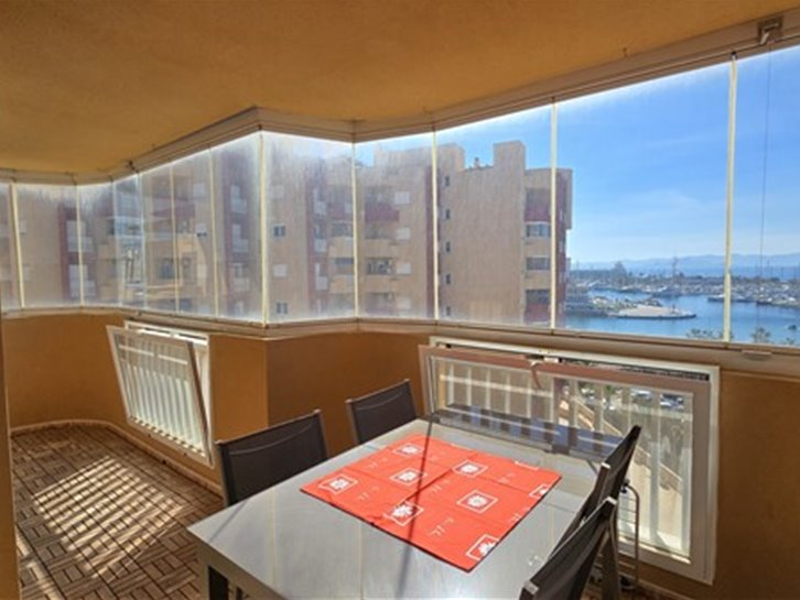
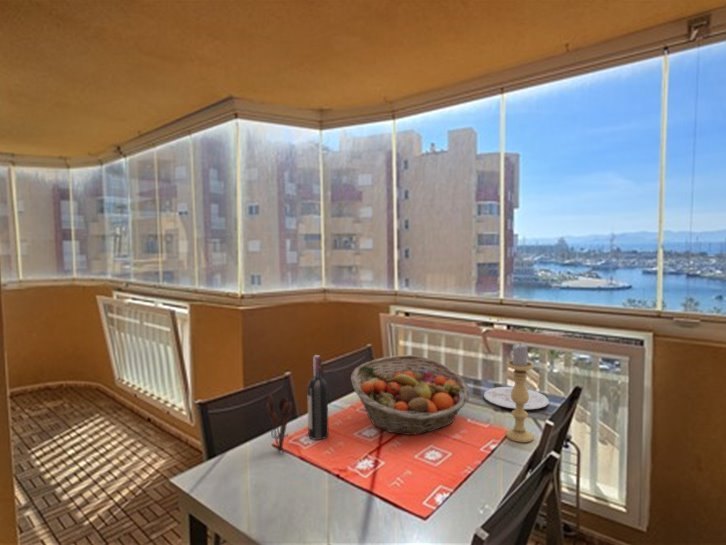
+ wine bottle (317, 395)
+ utensil holder (278, 422)
+ fruit basket (410, 392)
+ candle holder (519, 390)
+ plate (512, 400)
